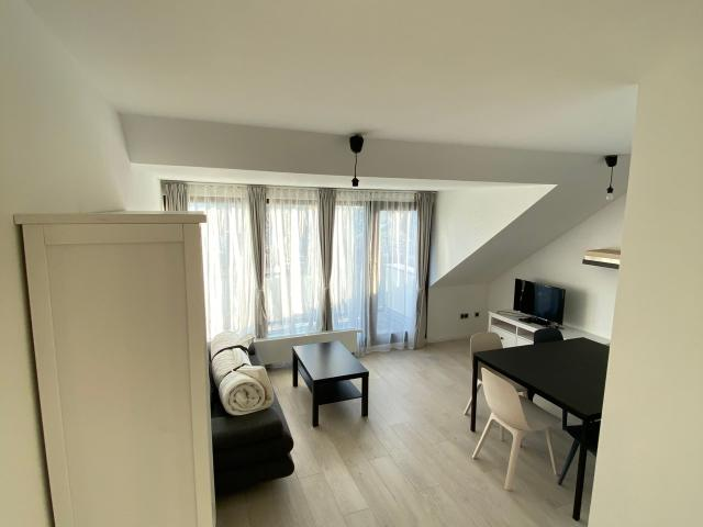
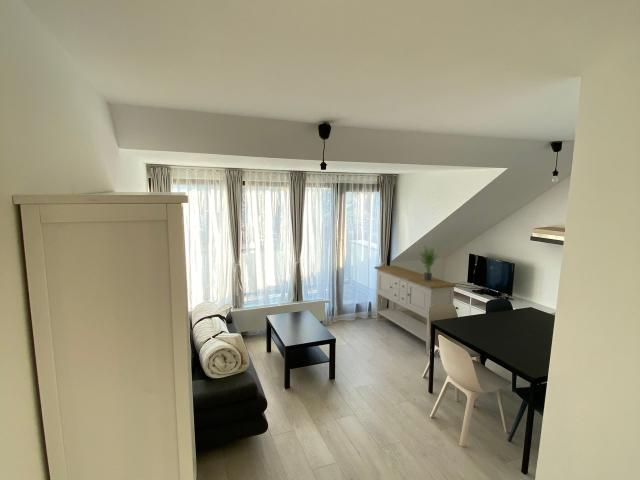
+ potted plant (426, 261)
+ sideboard (408, 304)
